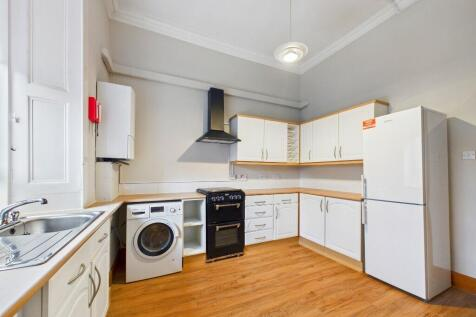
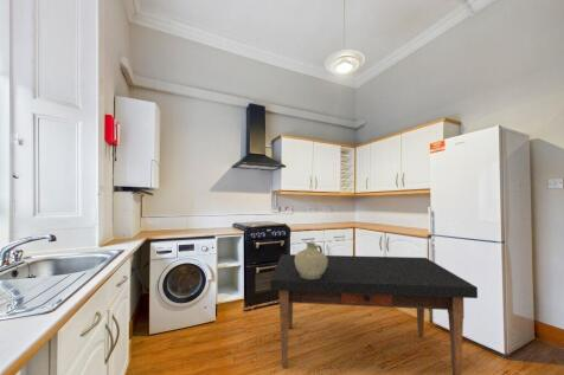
+ dining table (359, 305)
+ ceramic jug (310, 259)
